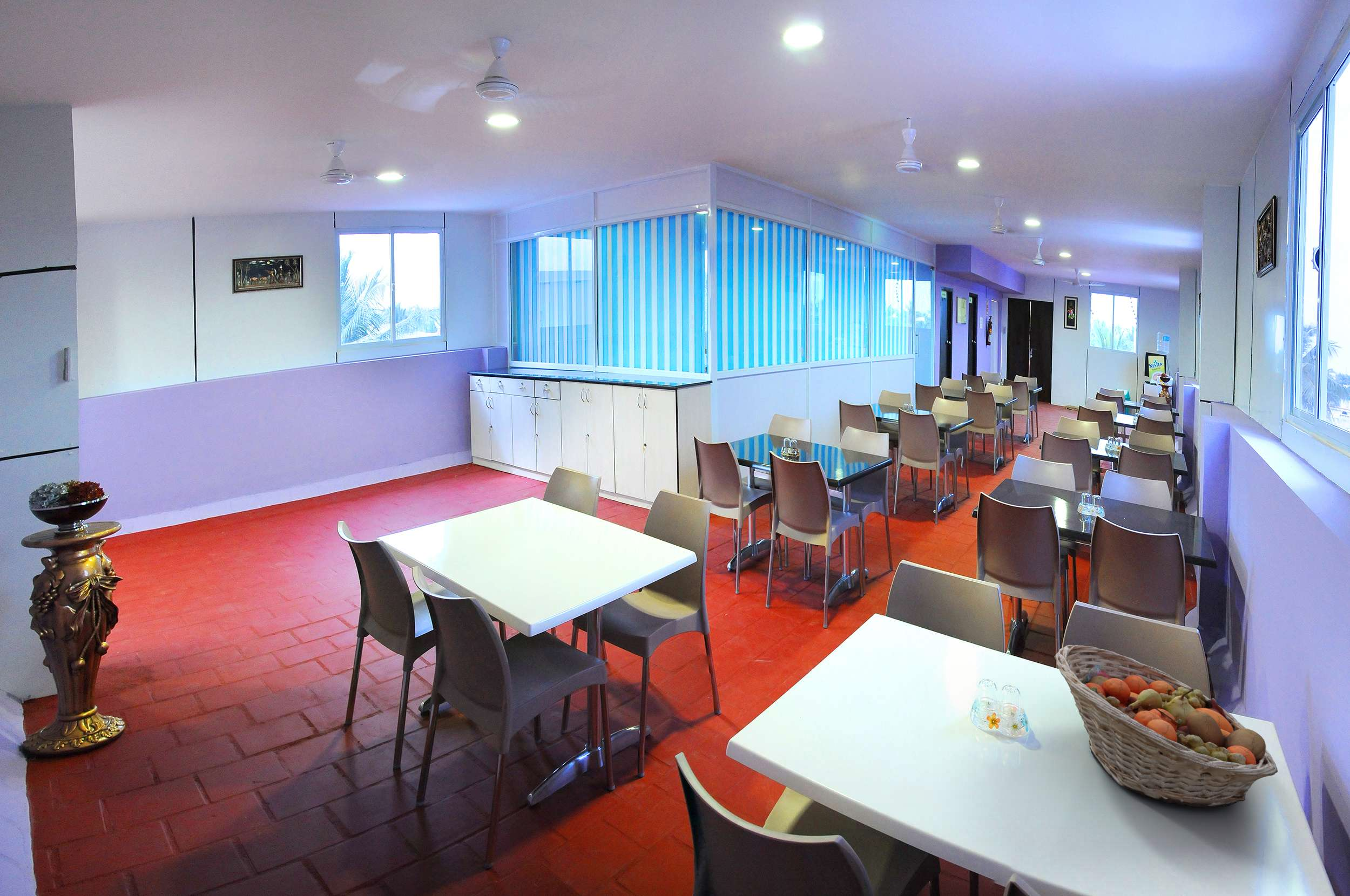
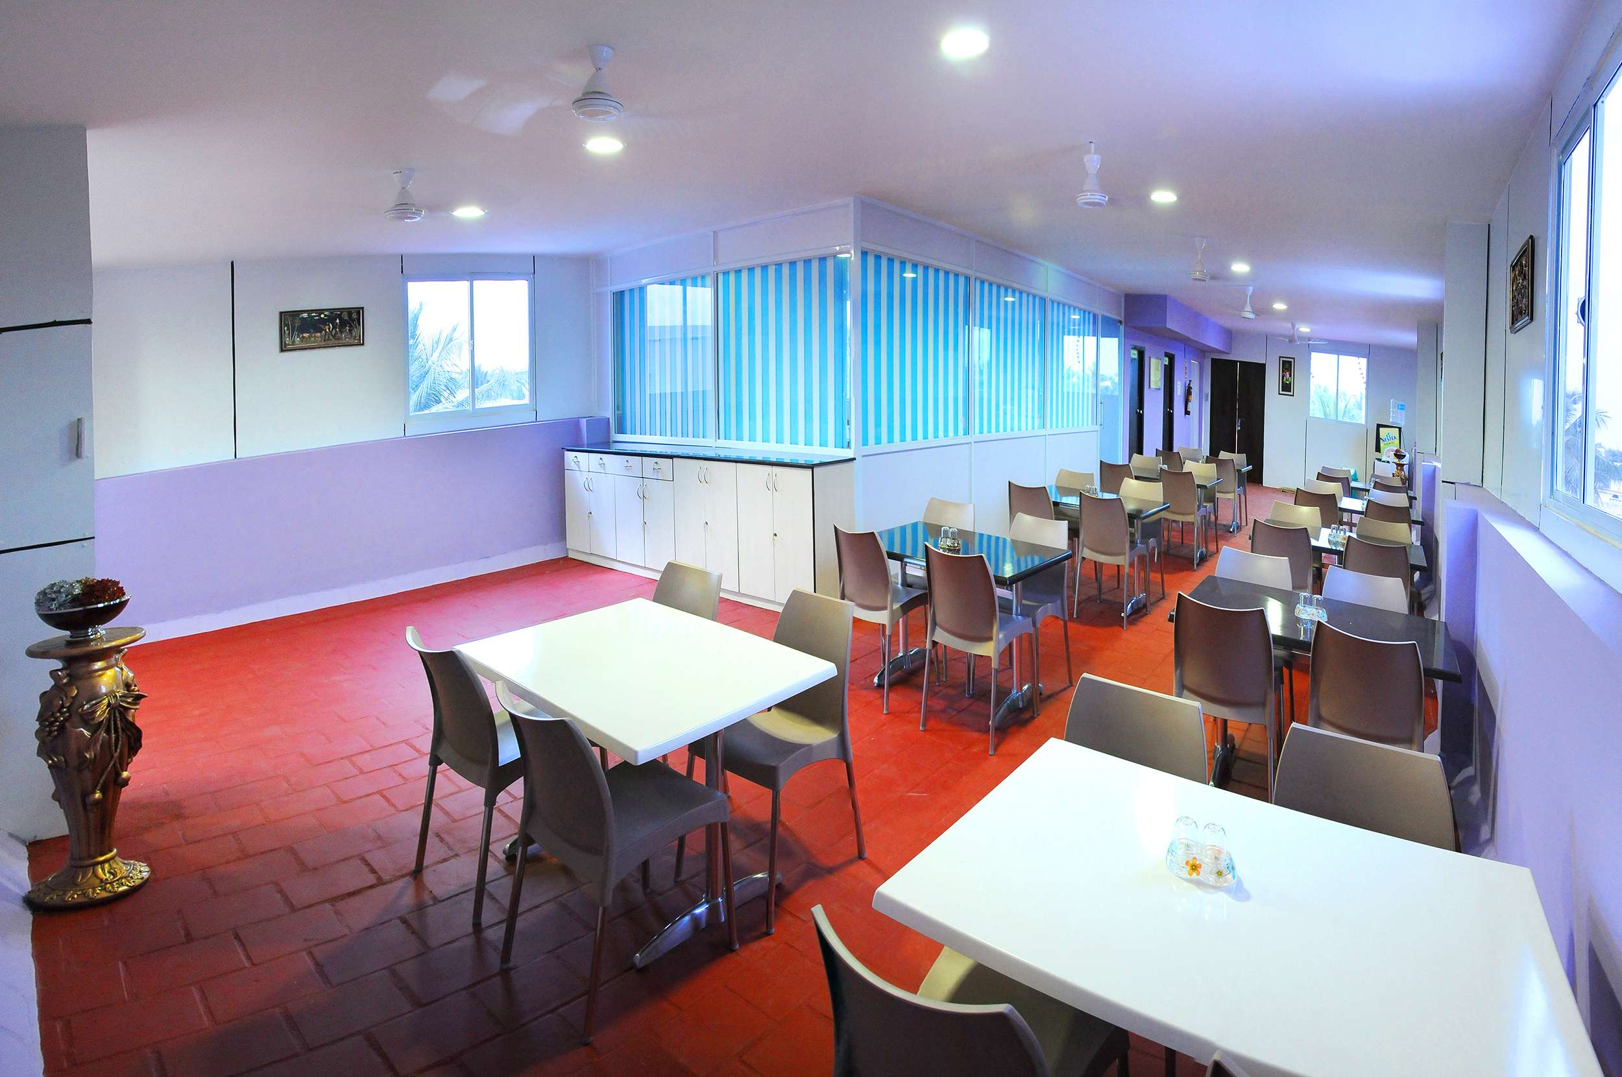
- fruit basket (1155, 718)
